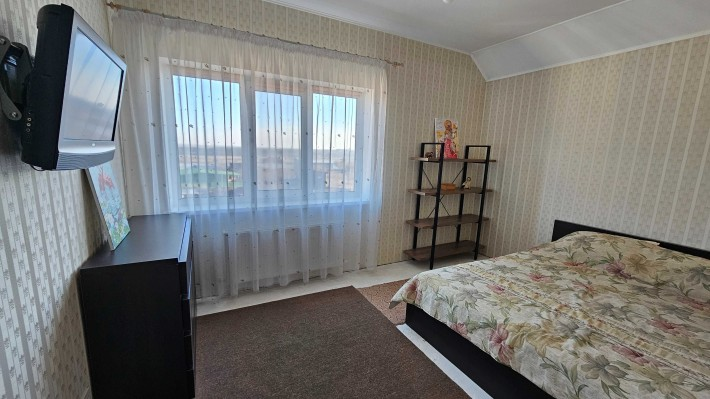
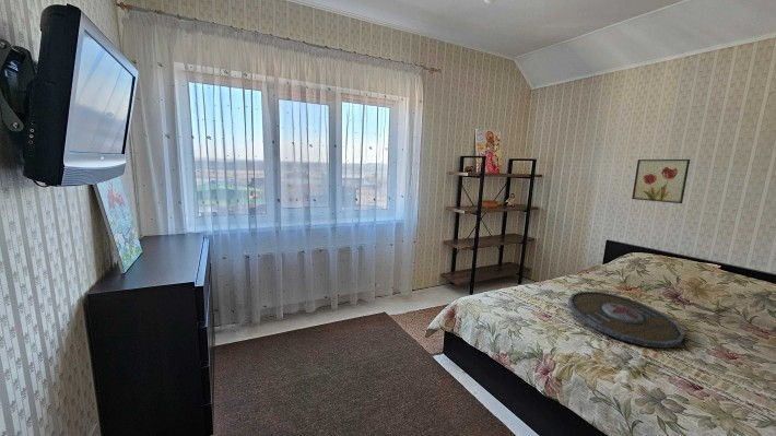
+ wall art (659, 180)
+ serving tray (621, 315)
